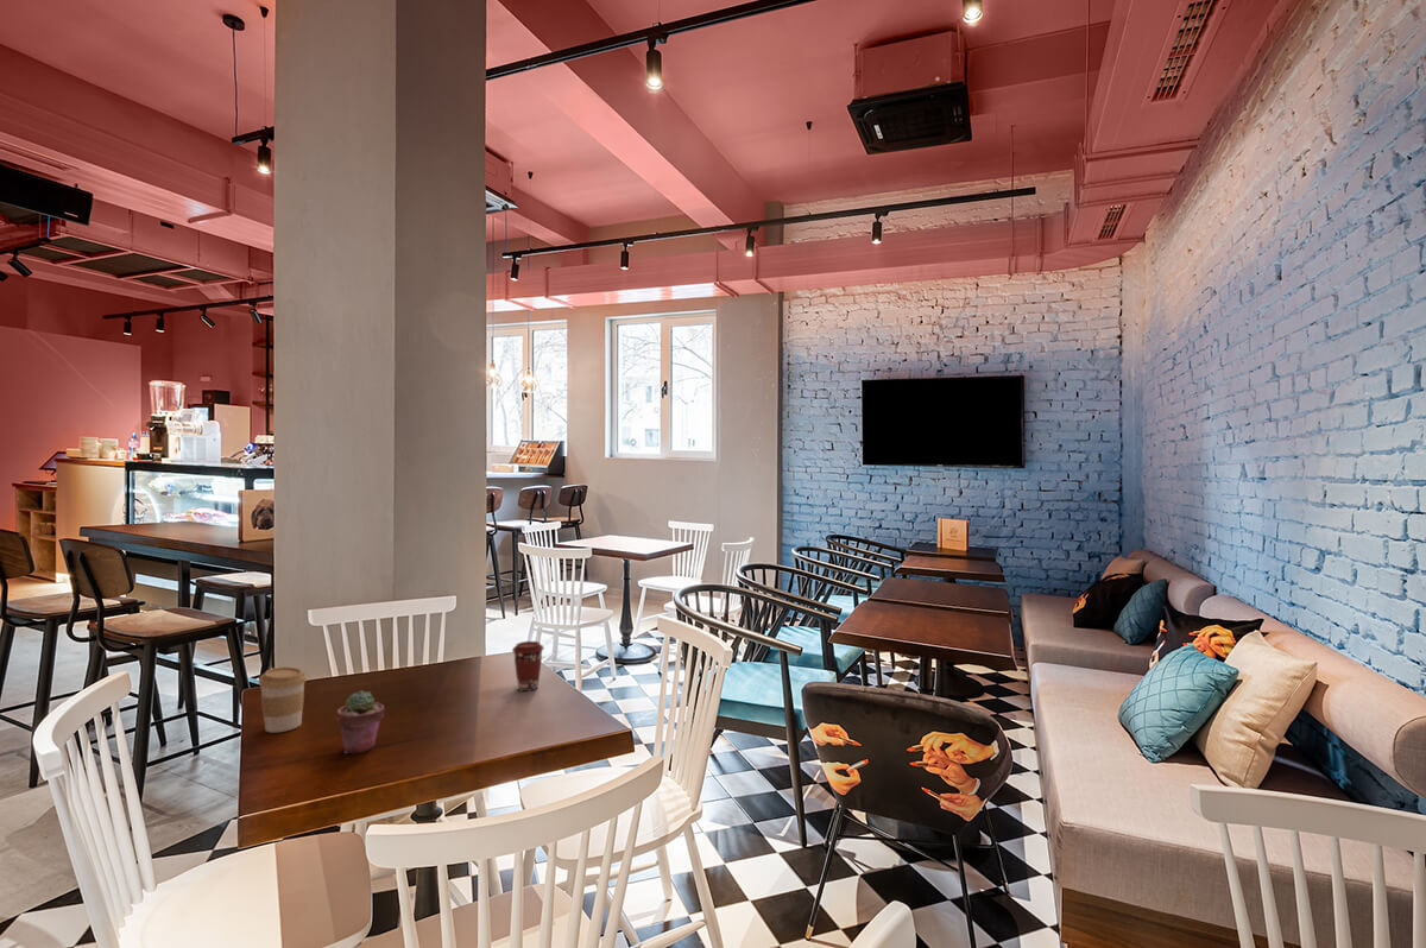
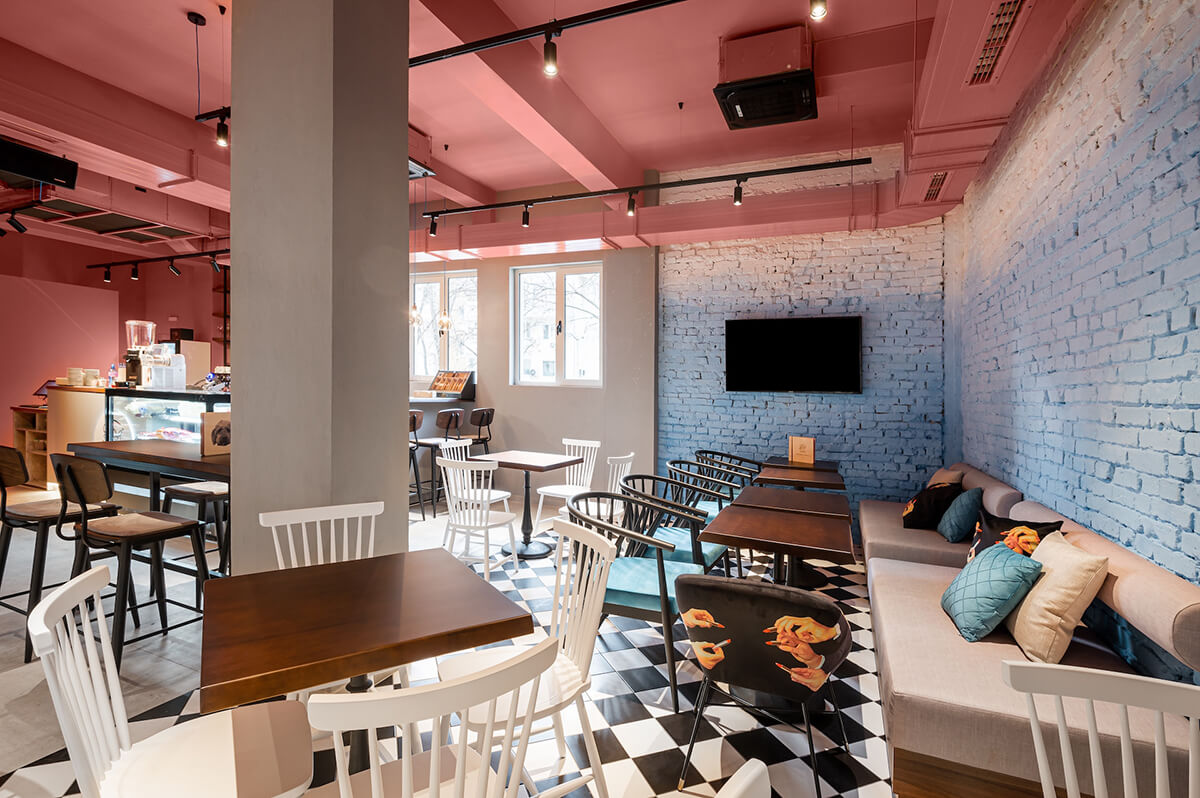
- coffee cup (283, 697)
- potted succulent (360, 719)
- coffee cup (528, 665)
